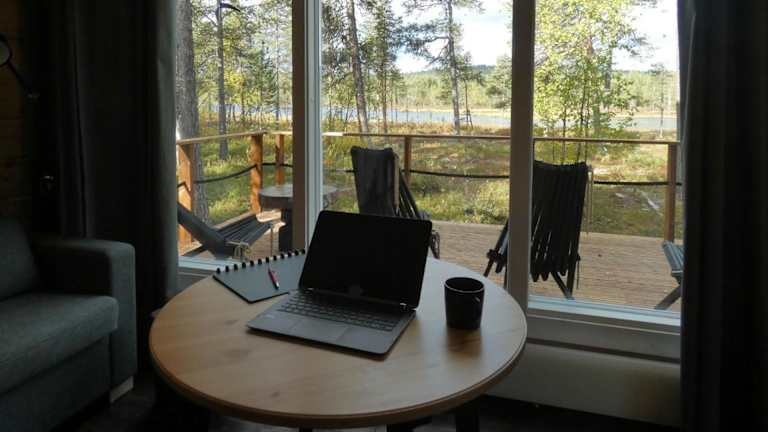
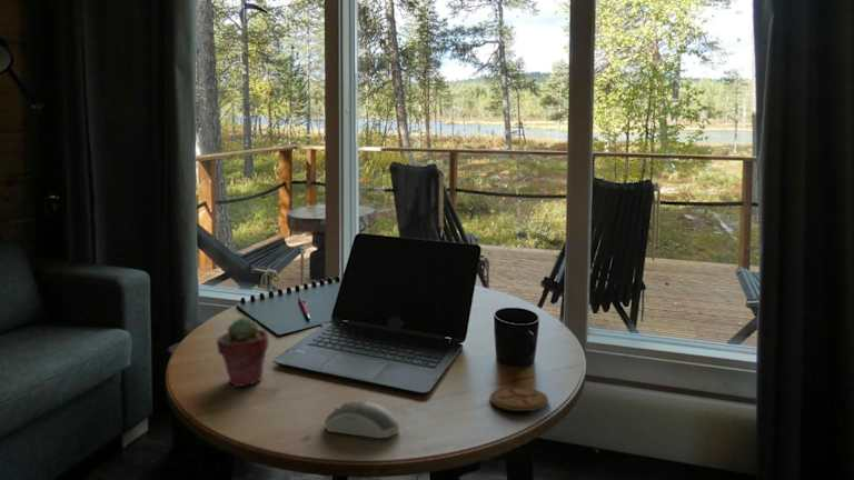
+ potted succulent (244, 349)
+ coaster (518, 398)
+ computer mouse (363, 414)
